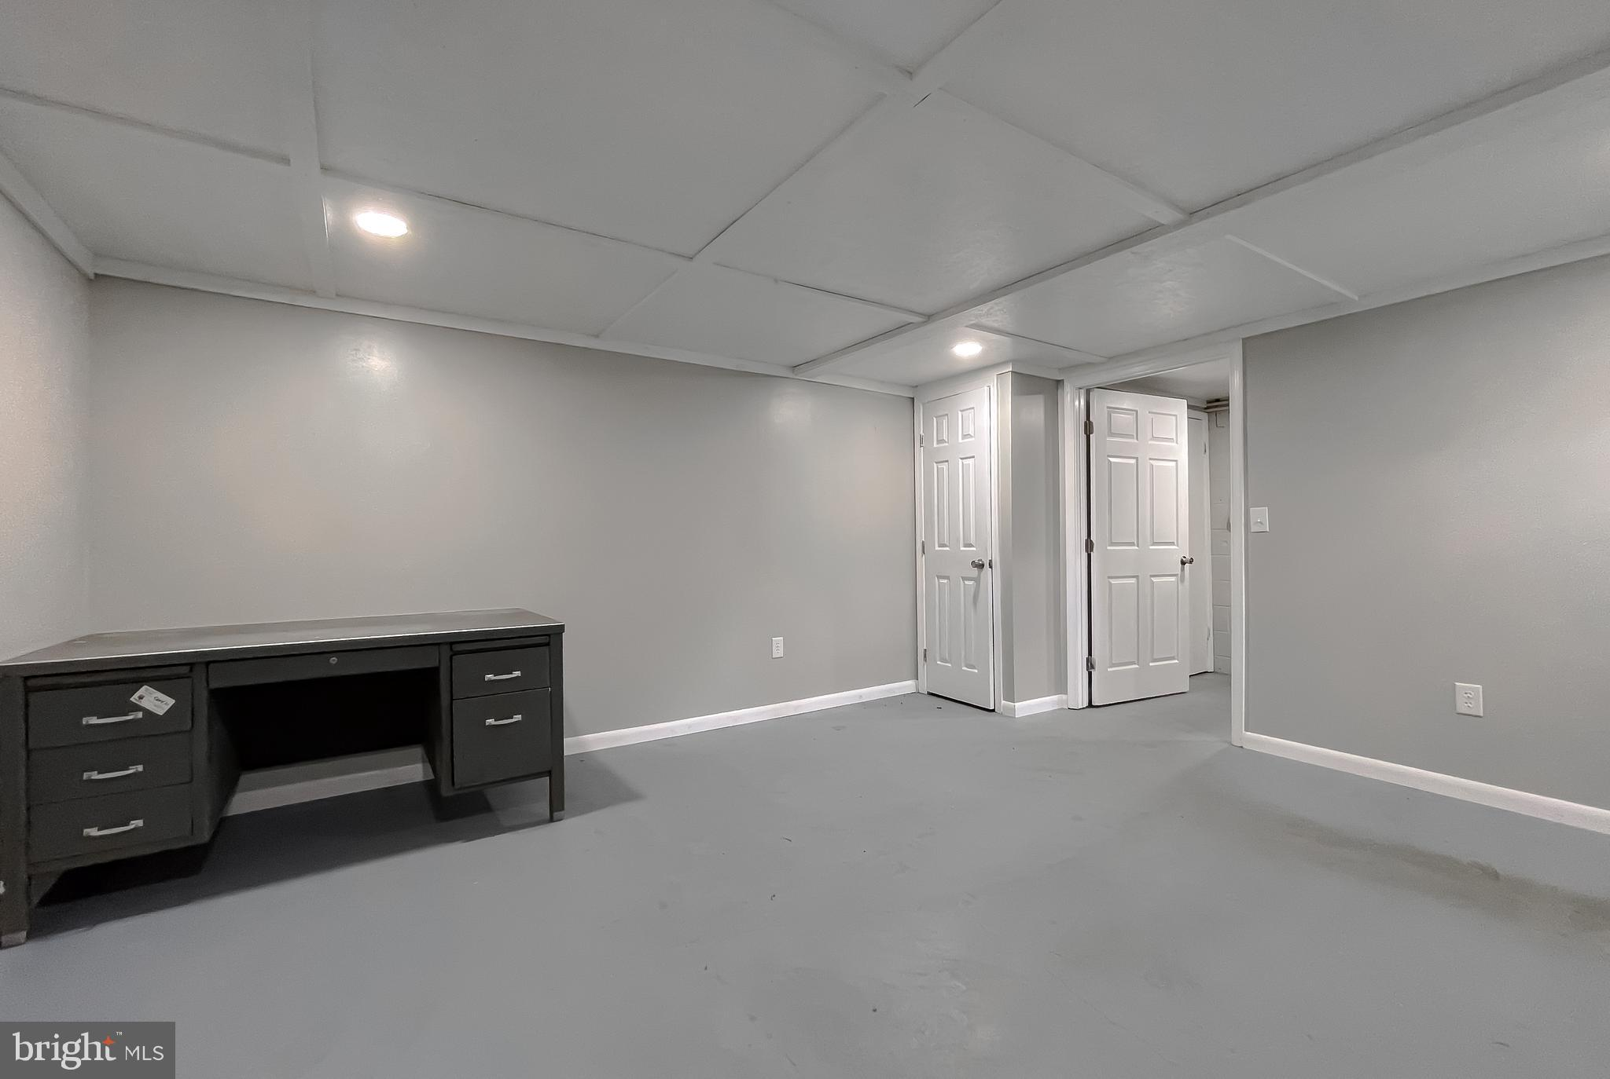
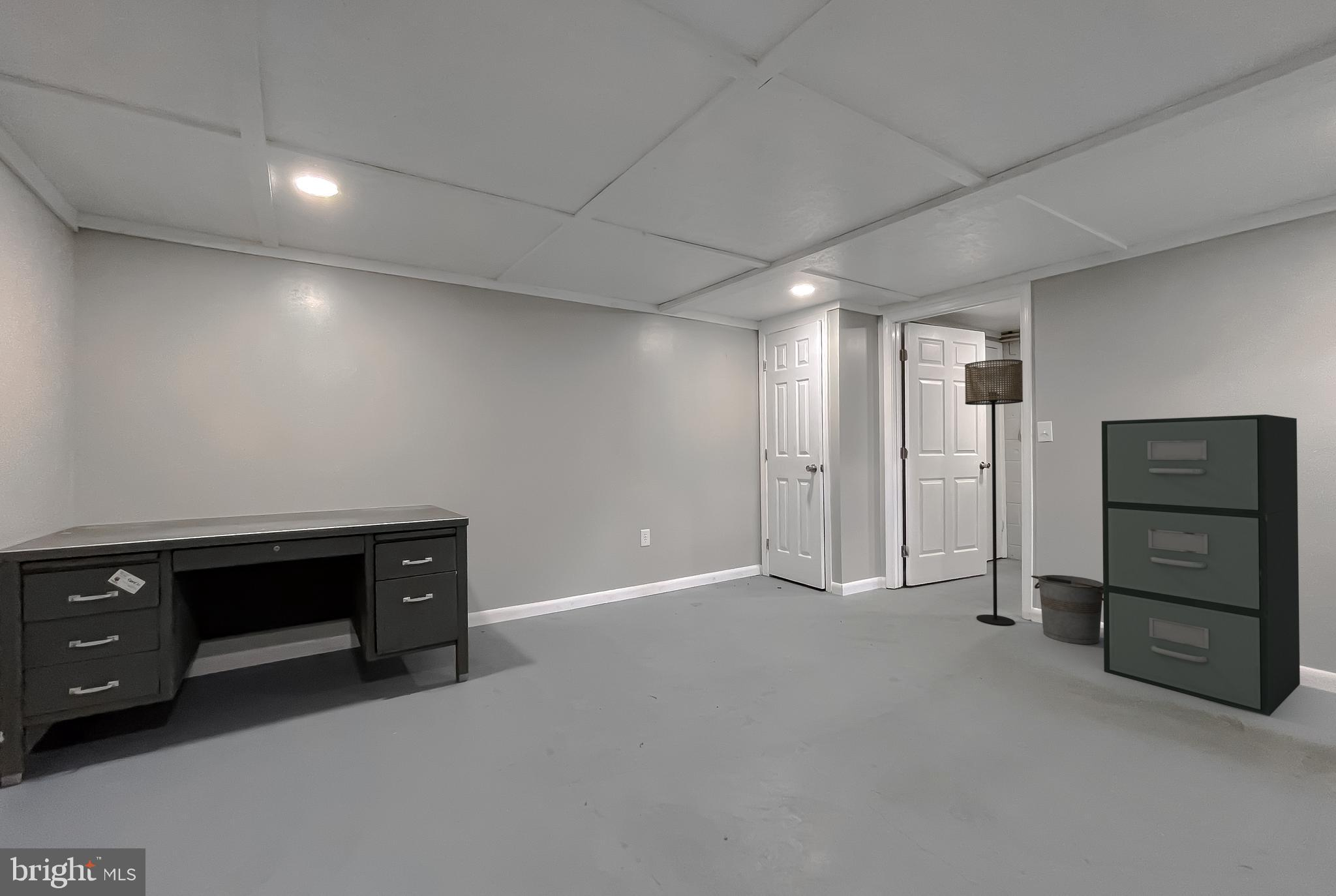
+ bucket (1070, 606)
+ filing cabinet (1196, 548)
+ floor lamp (994, 492)
